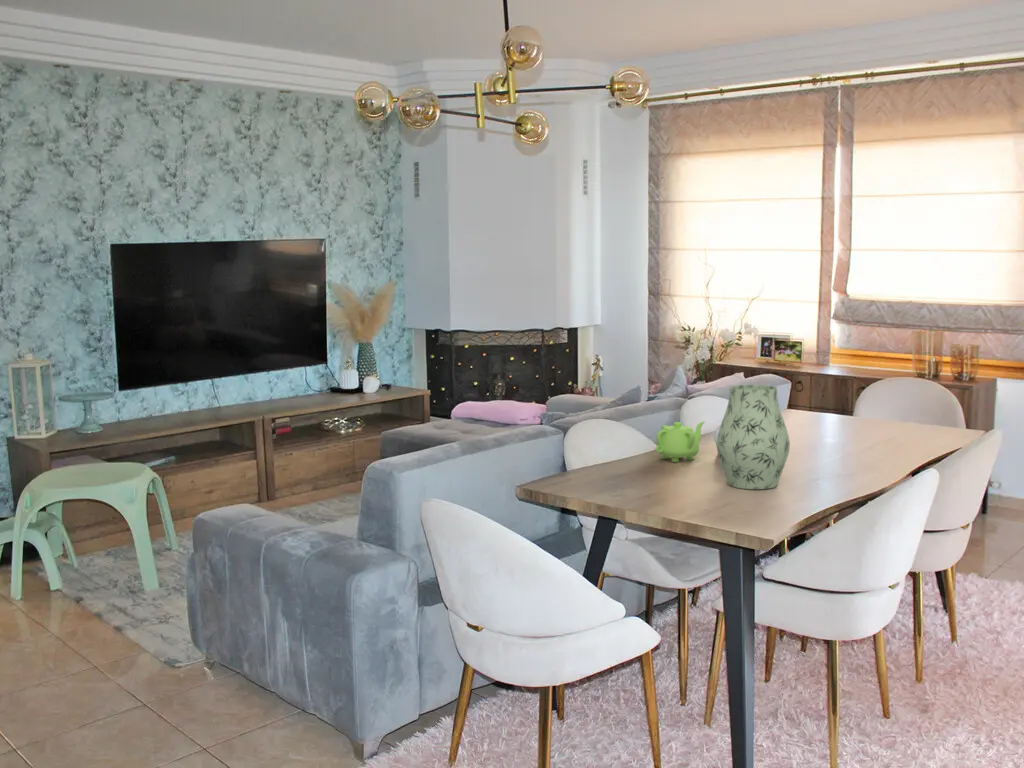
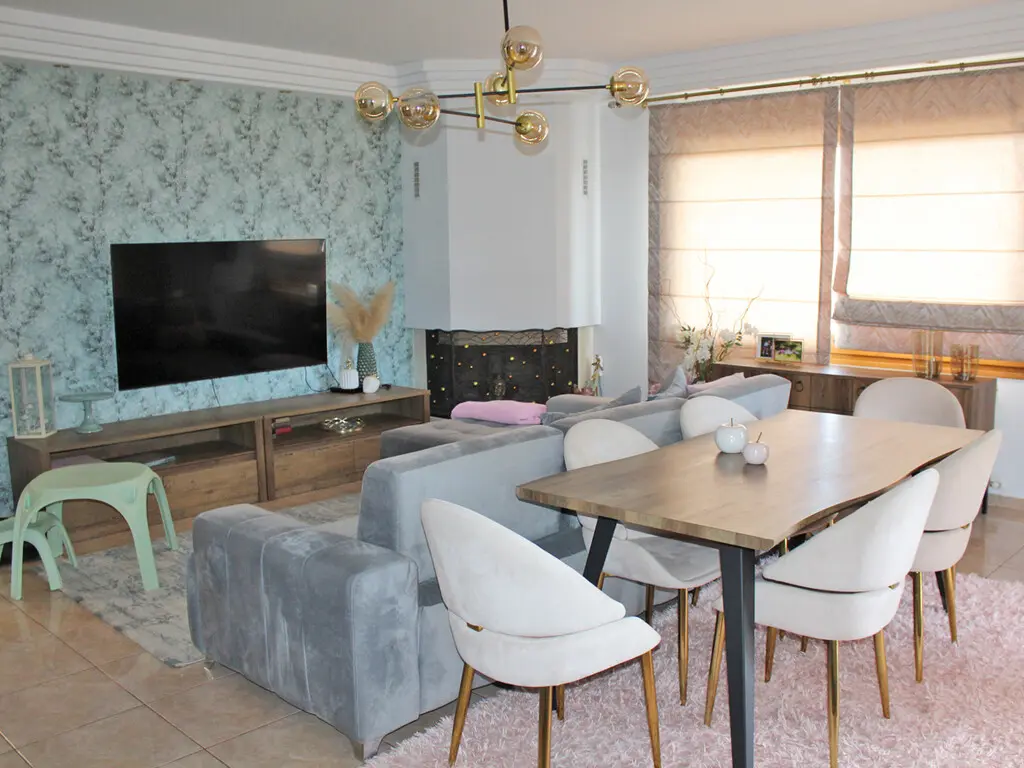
- vase (752, 436)
- teapot (680, 440)
